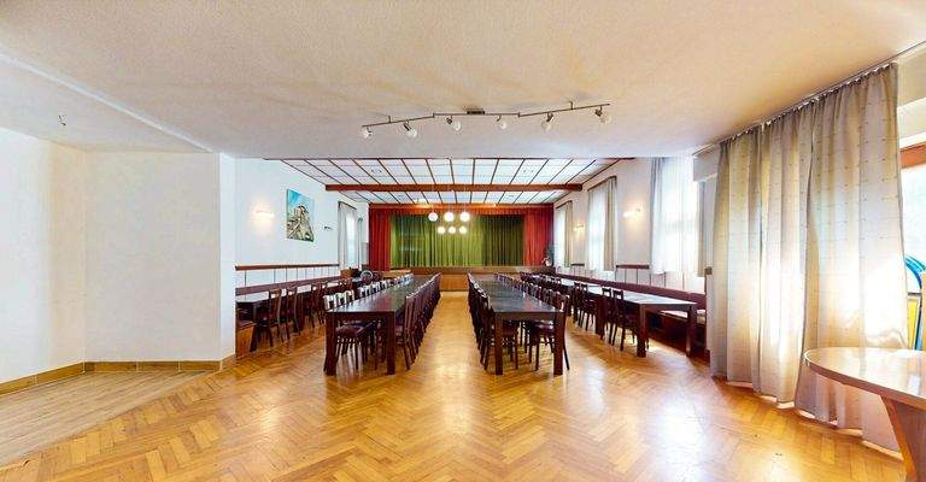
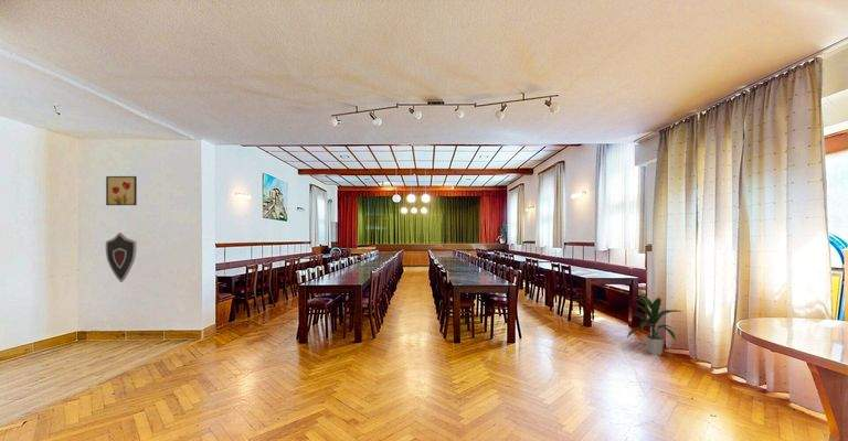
+ decorative shield (120, 257)
+ wall art (121, 191)
+ indoor plant (650, 323)
